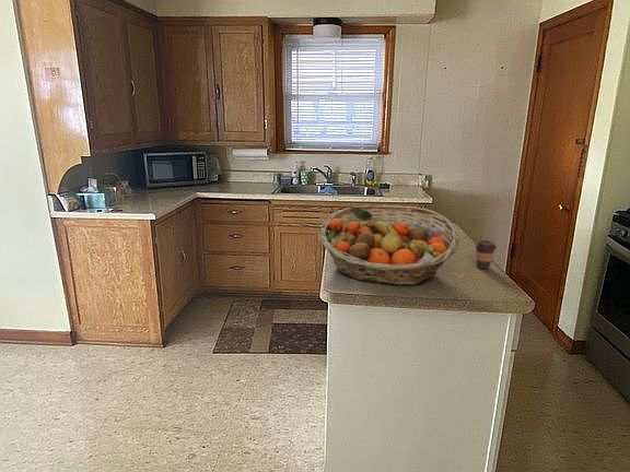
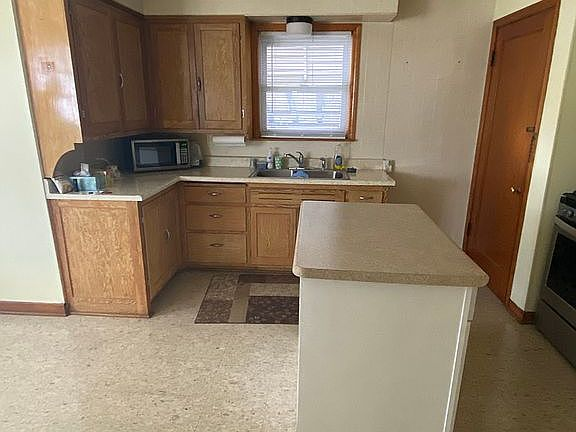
- coffee cup (483, 255)
- fruit basket (386, 243)
